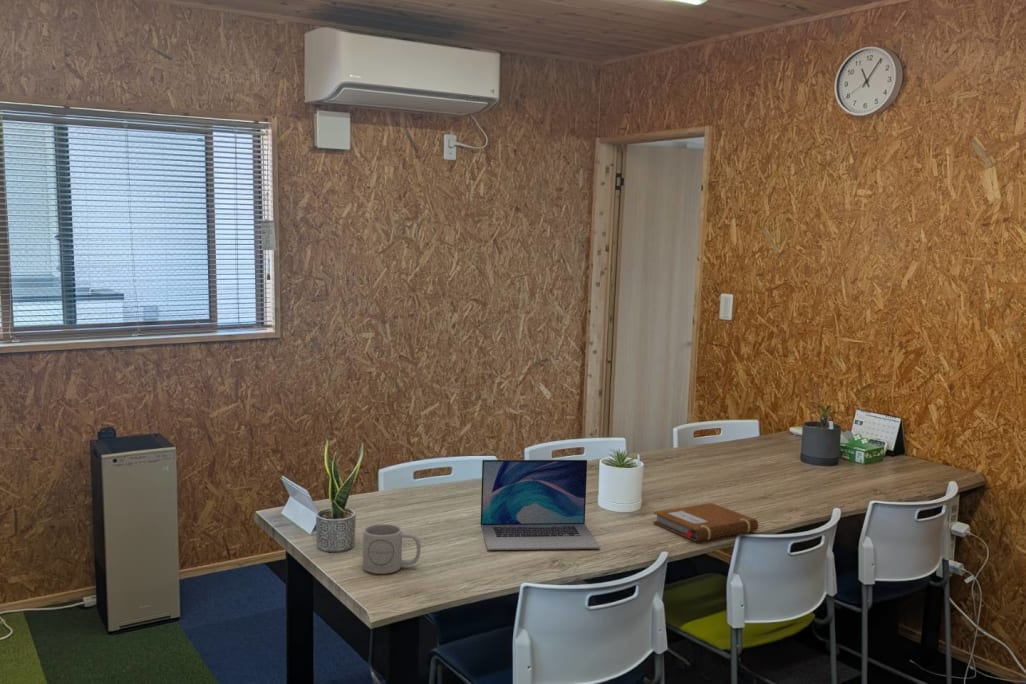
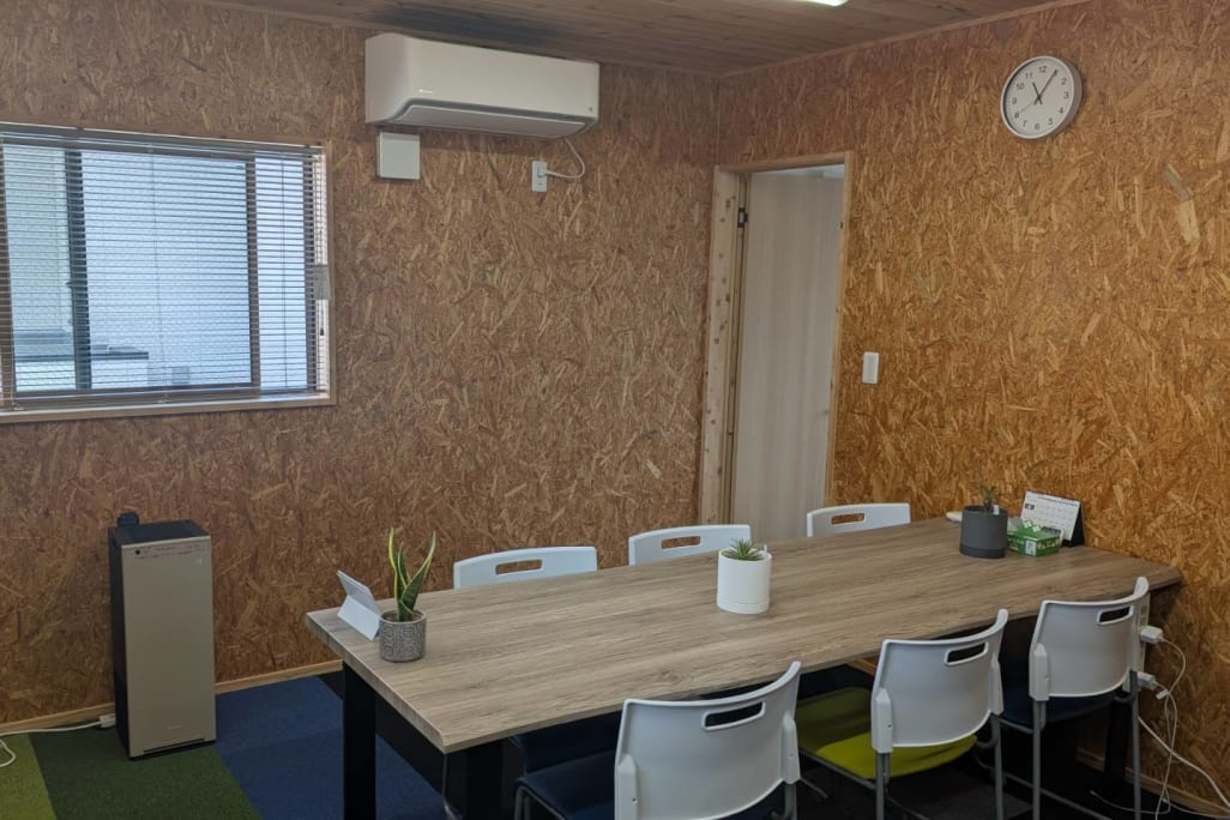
- mug (391, 548)
- notebook (703, 522)
- laptop (539, 502)
